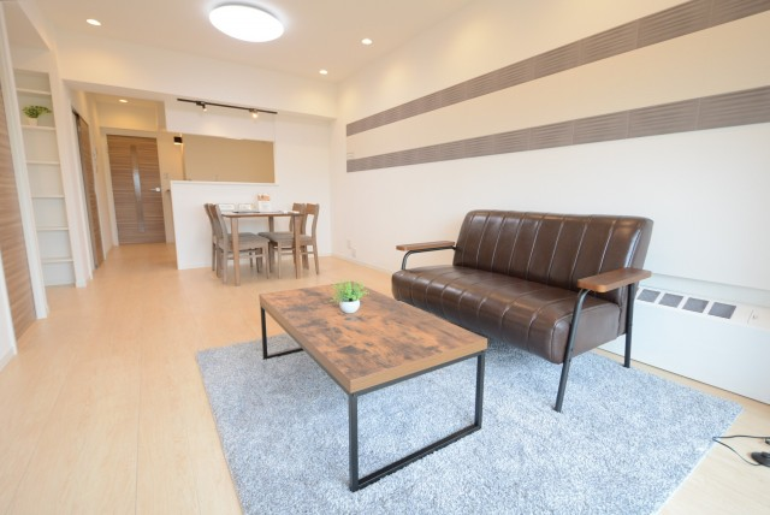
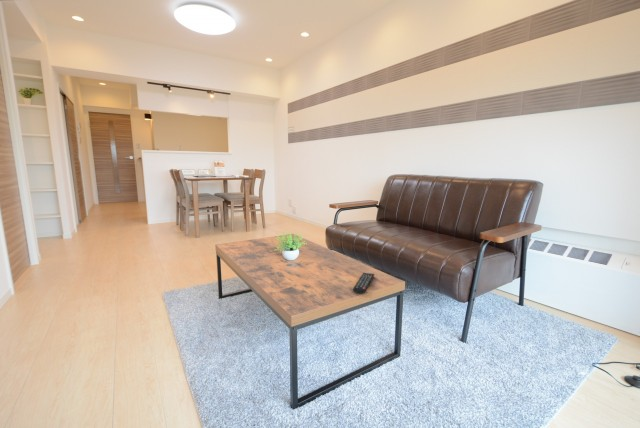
+ remote control (364, 282)
